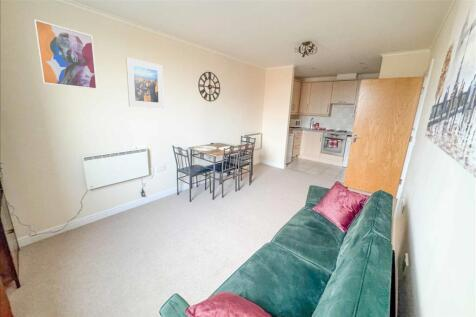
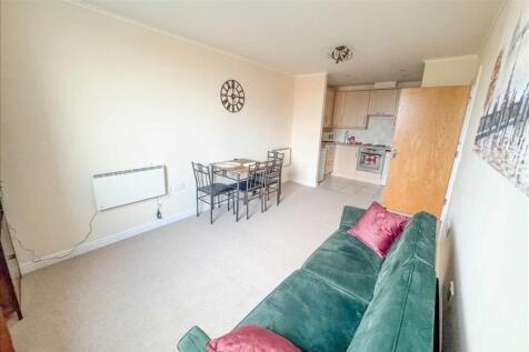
- wall art (68, 58)
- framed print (146, 85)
